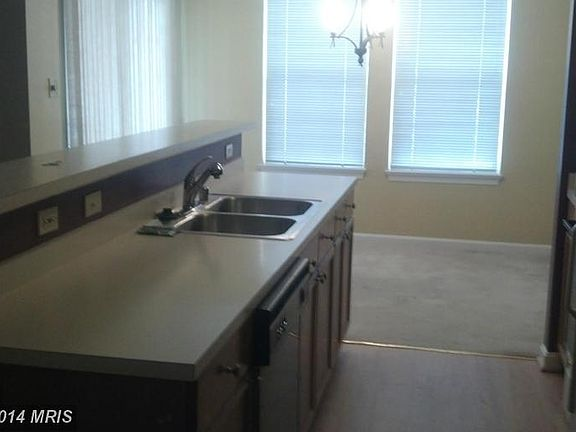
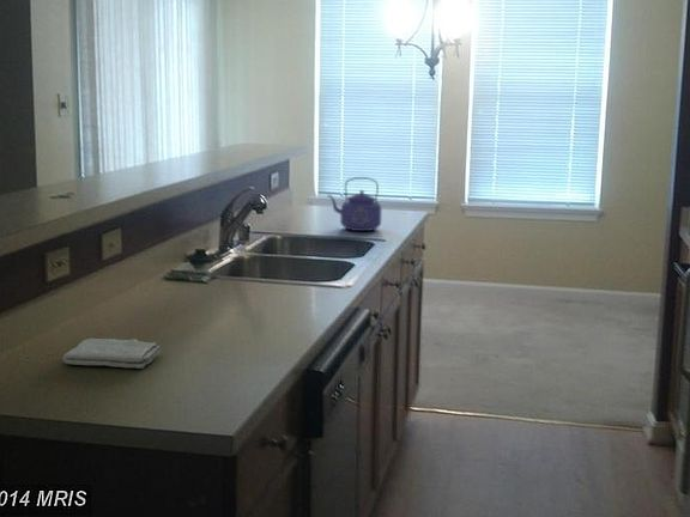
+ washcloth (113, 352)
+ kettle (353, 202)
